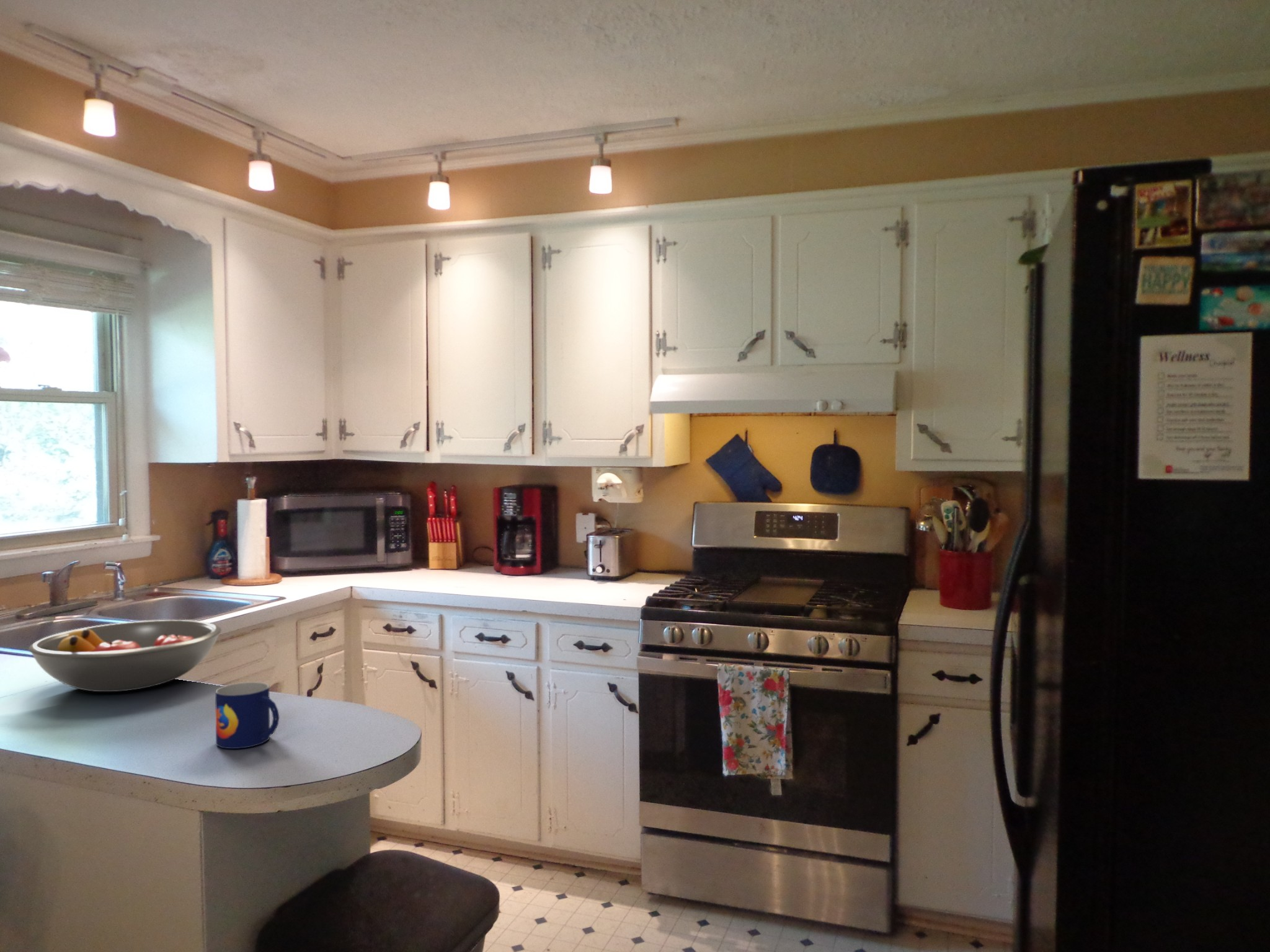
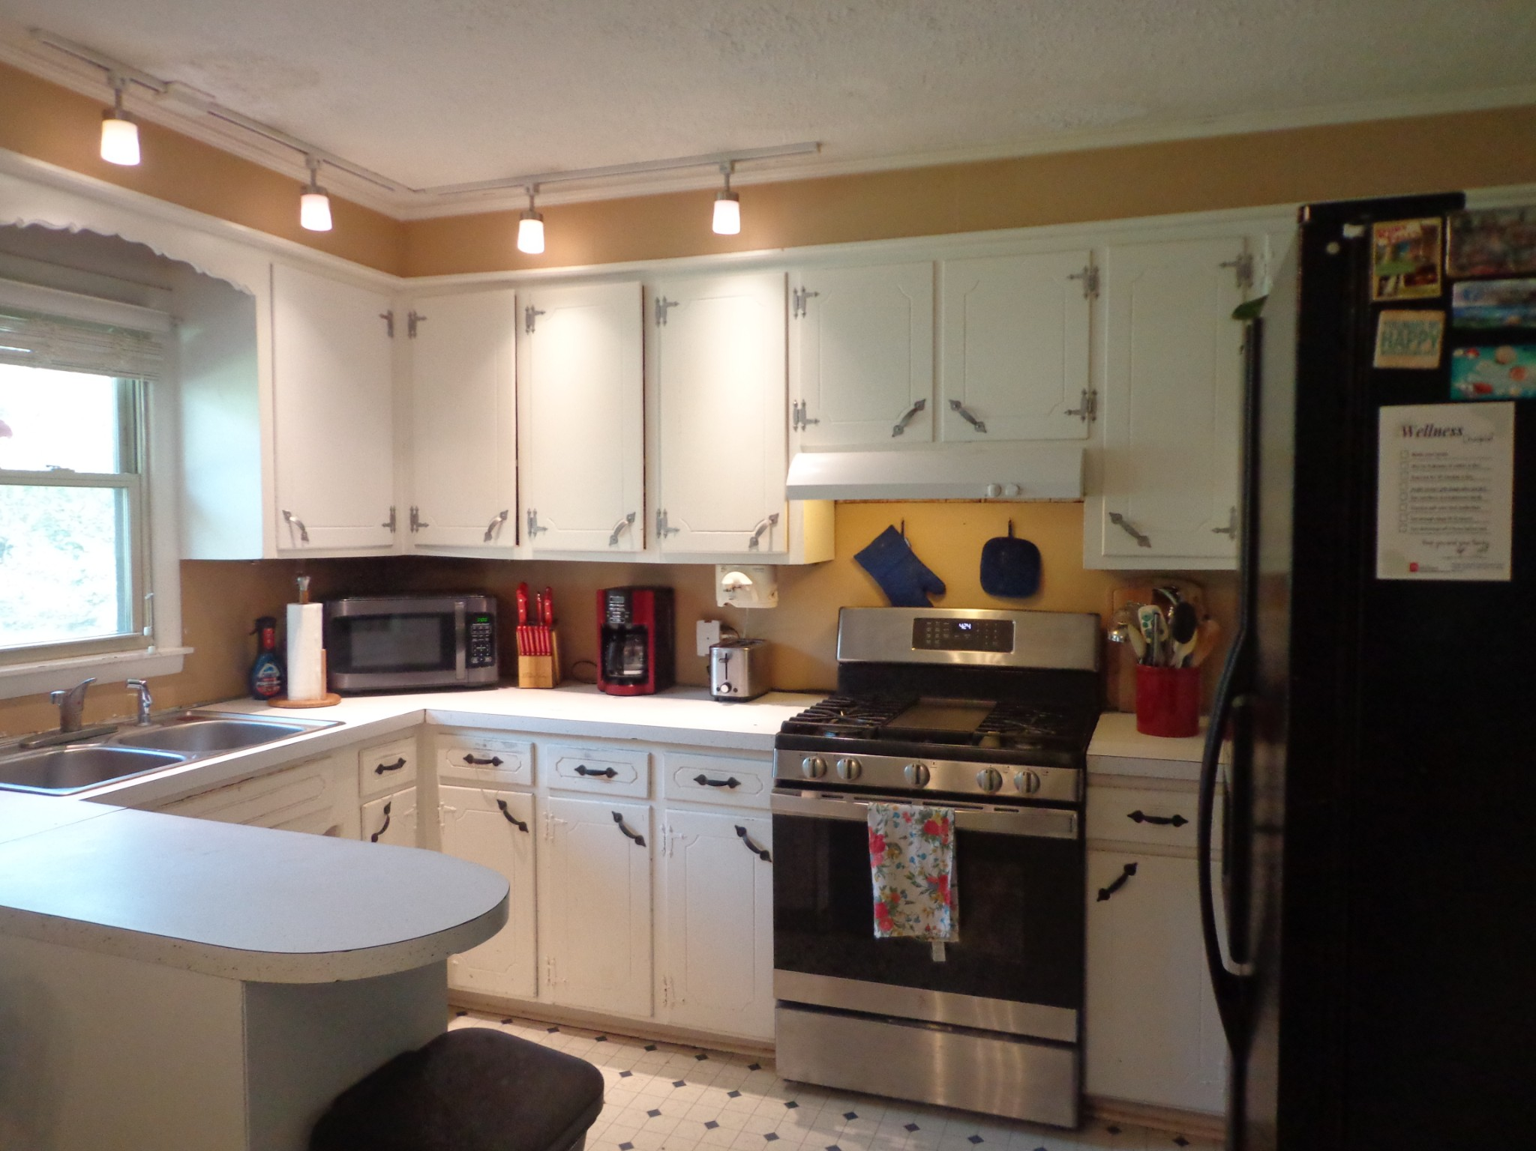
- mug (251, 716)
- fruit bowl (130, 653)
